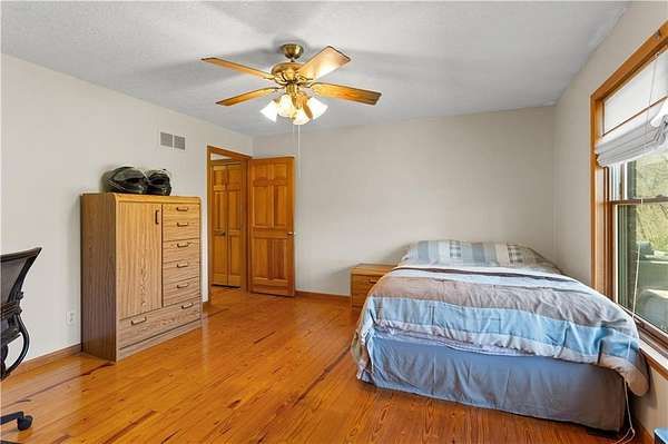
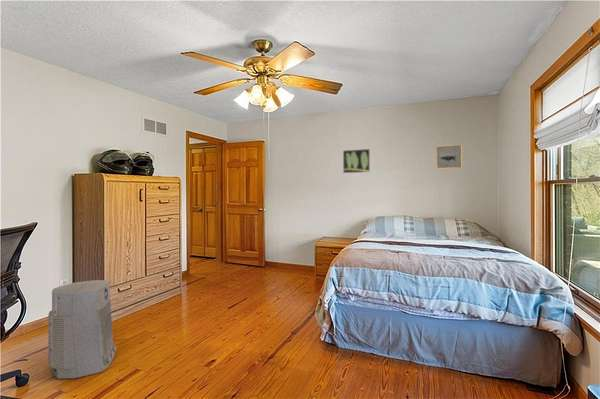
+ wall art (448, 156)
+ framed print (356, 161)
+ air purifier (82, 325)
